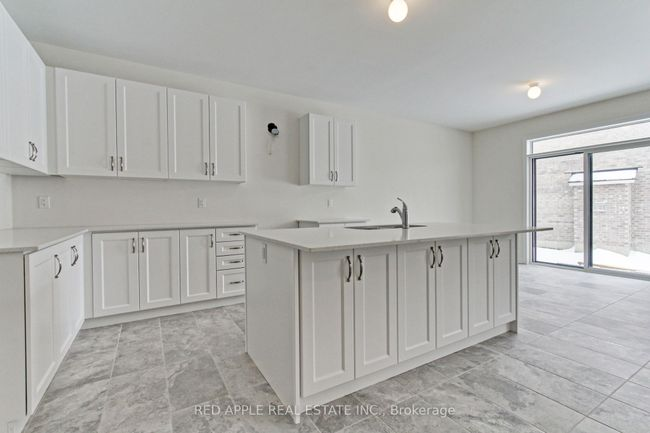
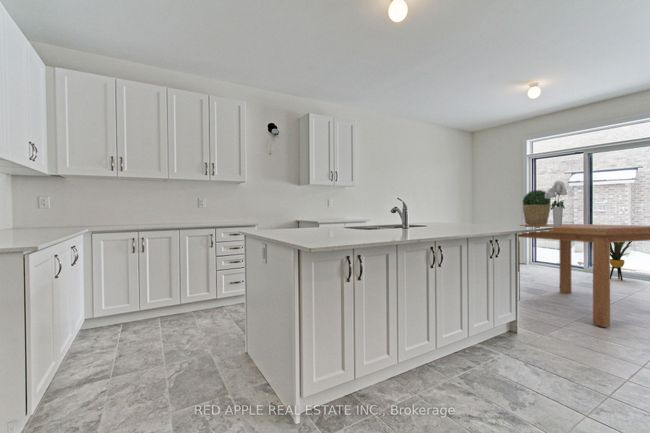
+ bouquet (556, 203)
+ house plant (621, 254)
+ potted plant (536, 207)
+ dining table (570, 266)
